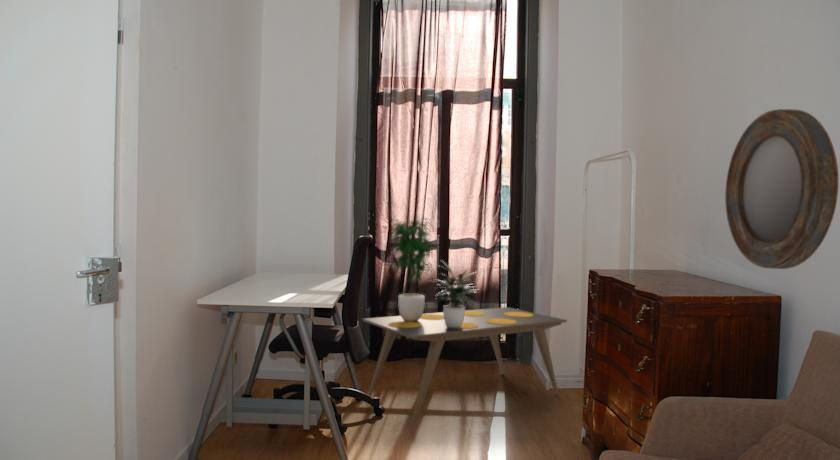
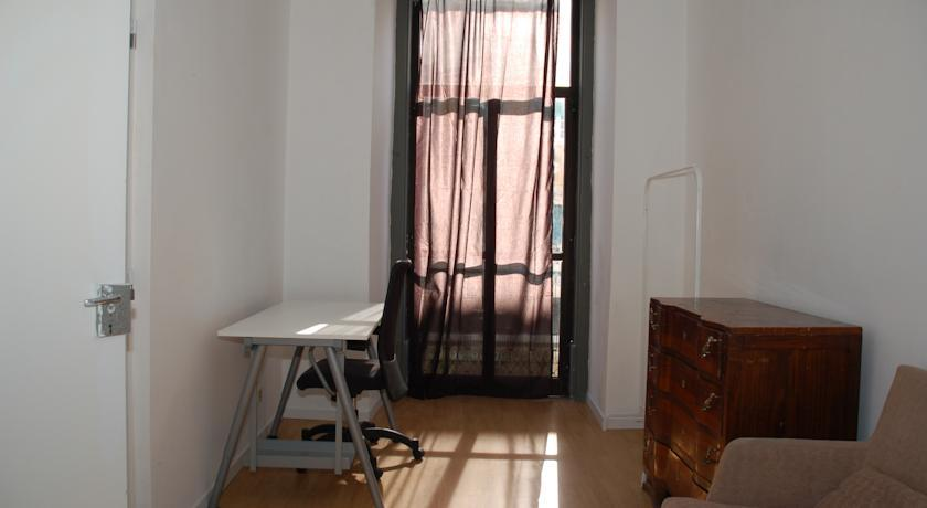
- home mirror (773, 189)
- potted plant (431, 266)
- side table (464, 338)
